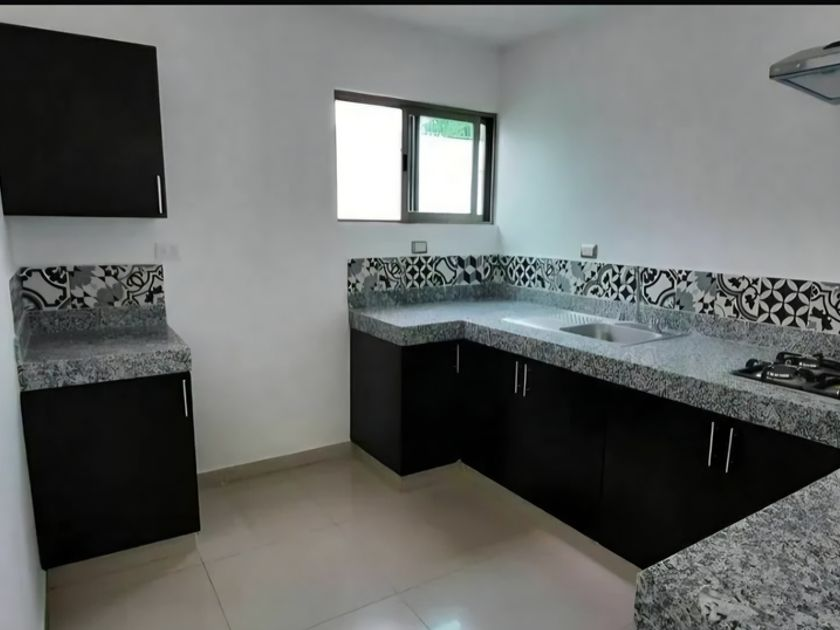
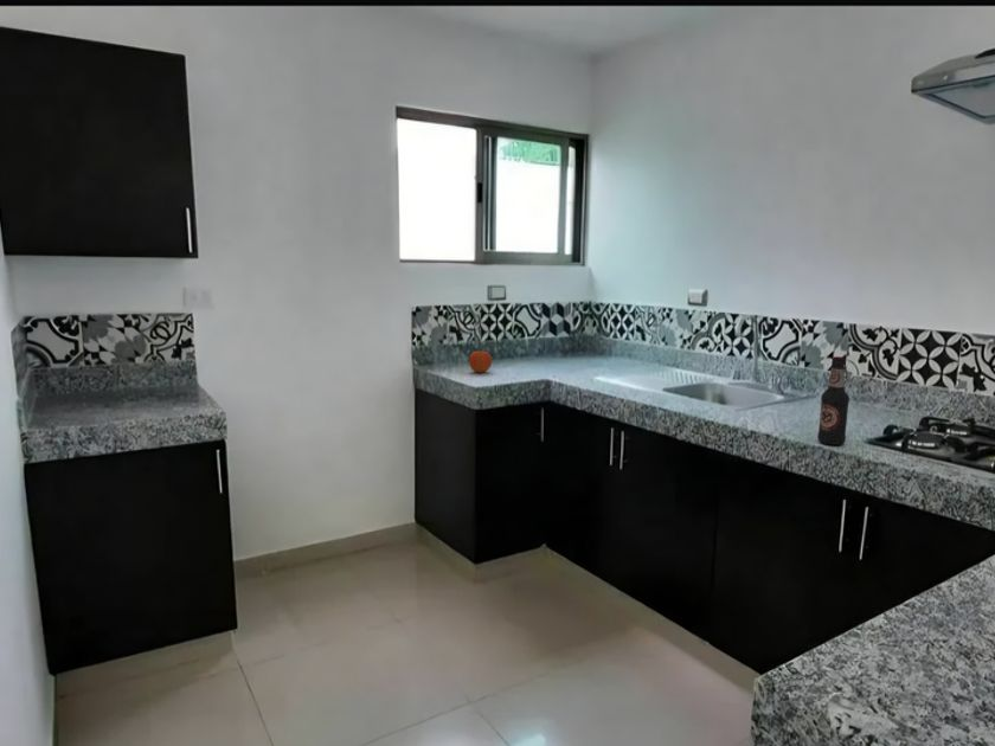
+ fruit (480, 361)
+ bottle (834, 400)
